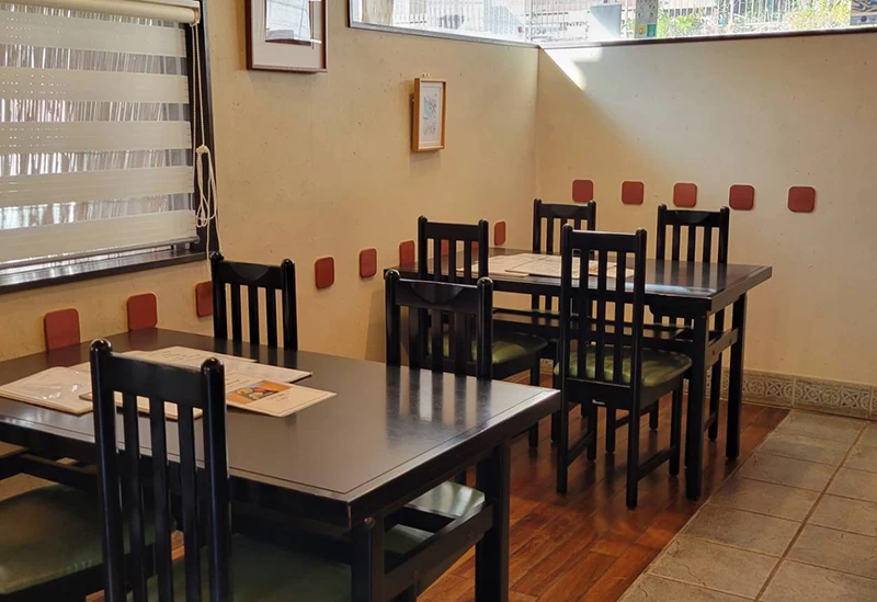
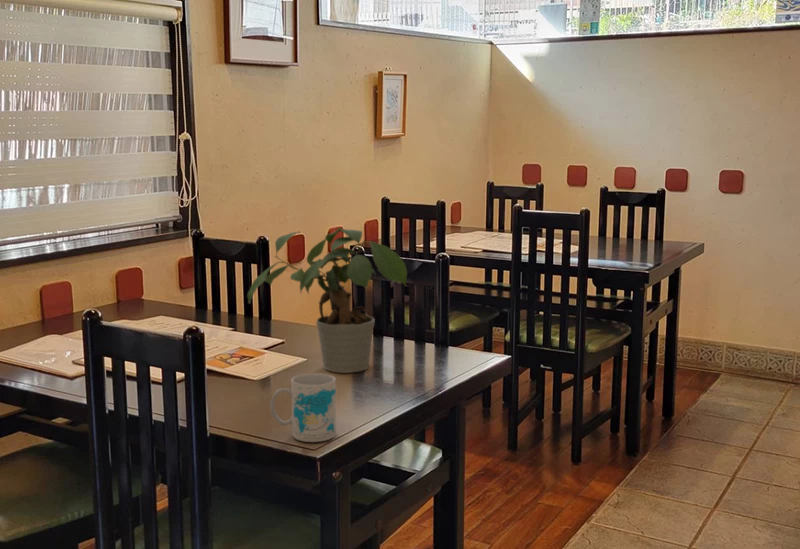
+ potted plant (326, 298)
+ mug (303, 407)
